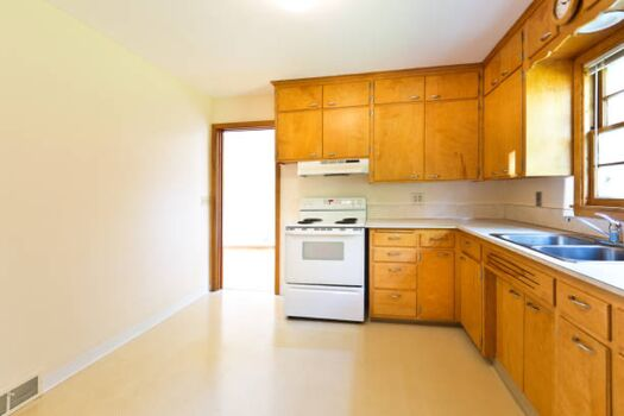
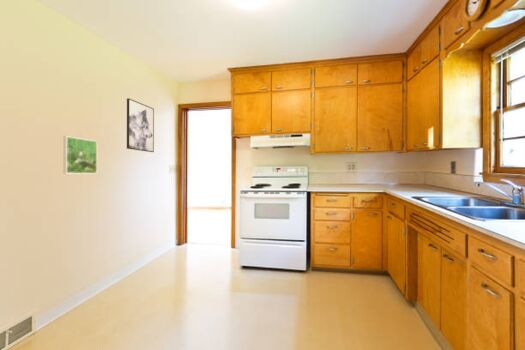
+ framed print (81, 156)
+ wall art (141, 127)
